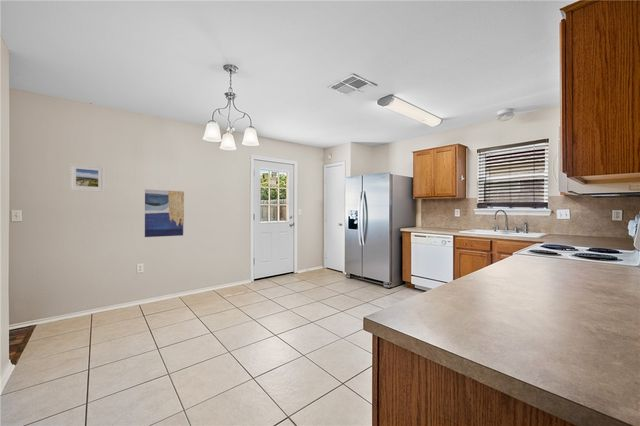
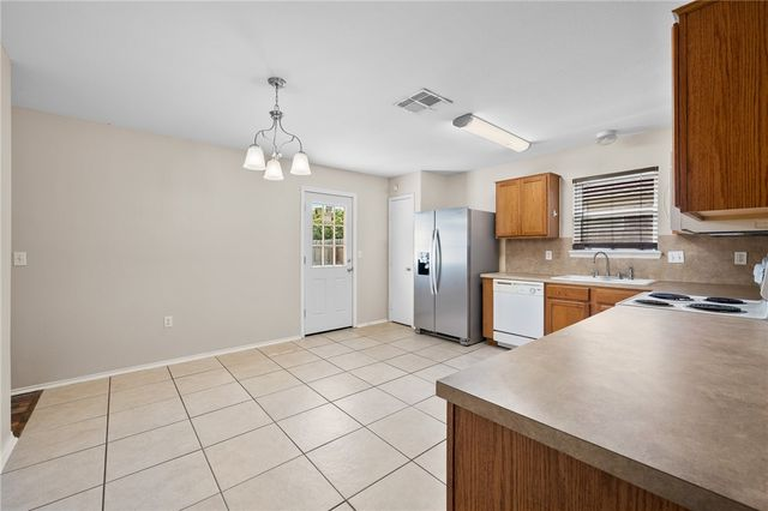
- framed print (87, 178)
- wall art (165, 213)
